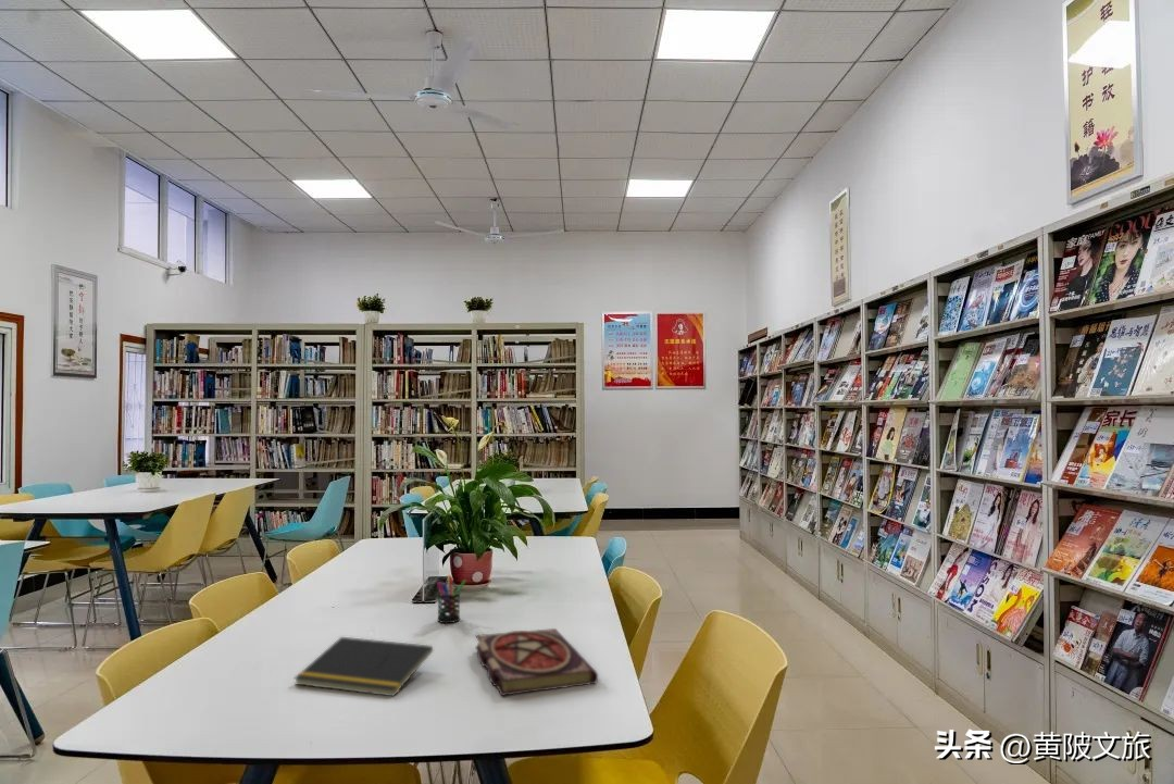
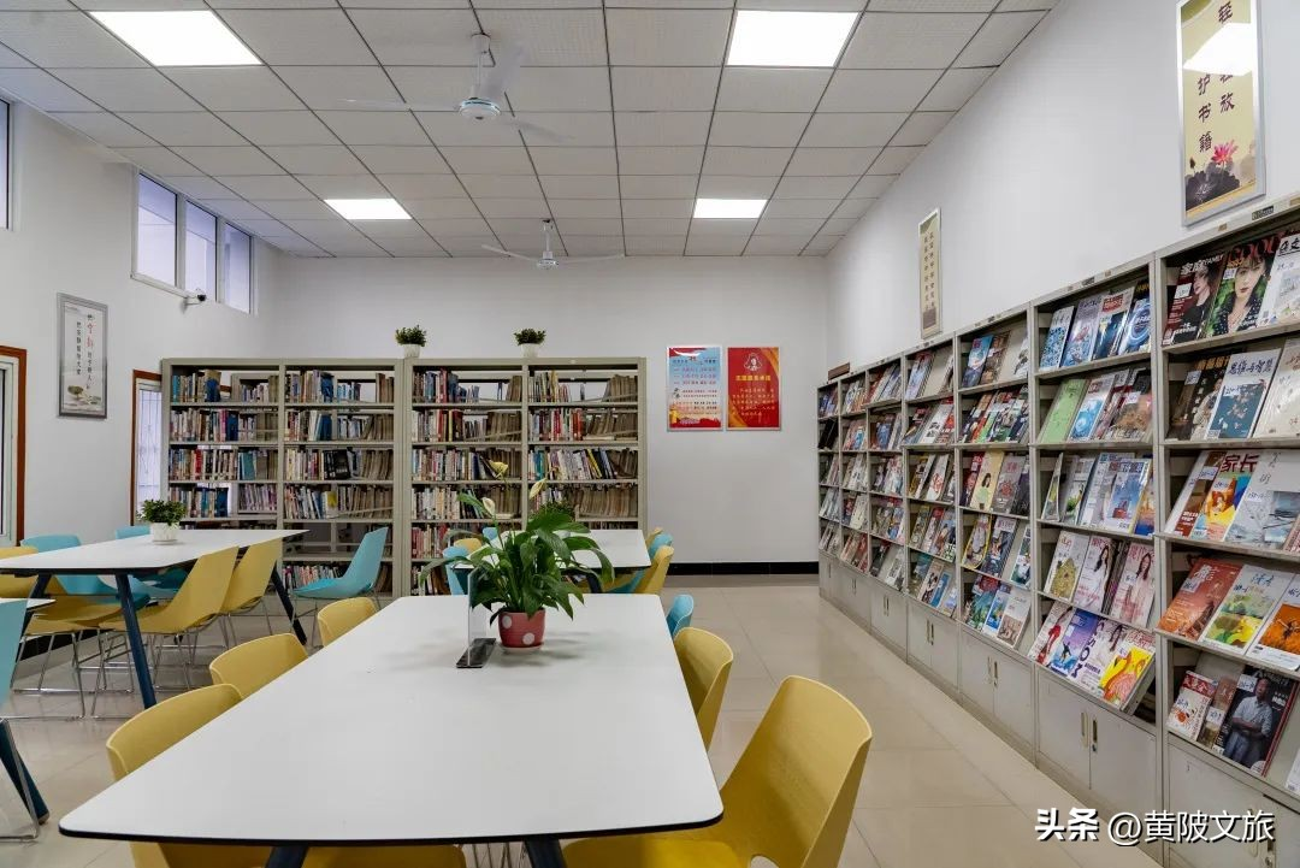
- book (530, 654)
- notepad (365, 663)
- pen holder (451, 596)
